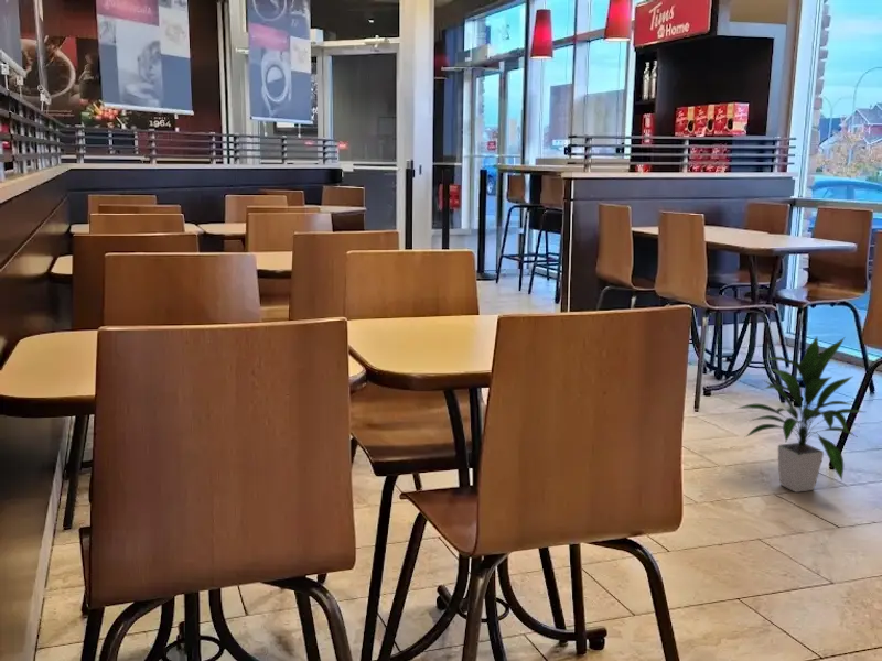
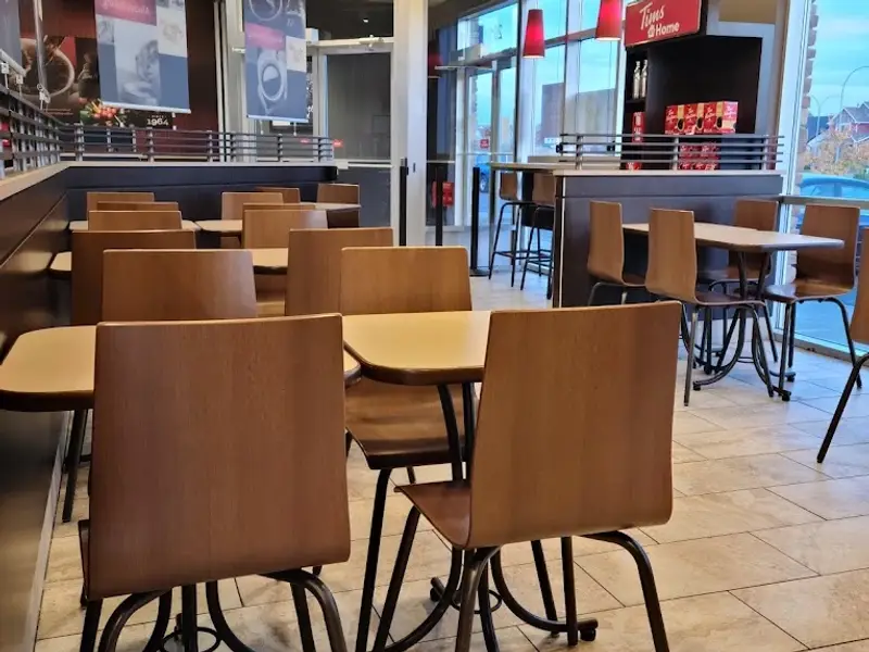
- indoor plant (805, 414)
